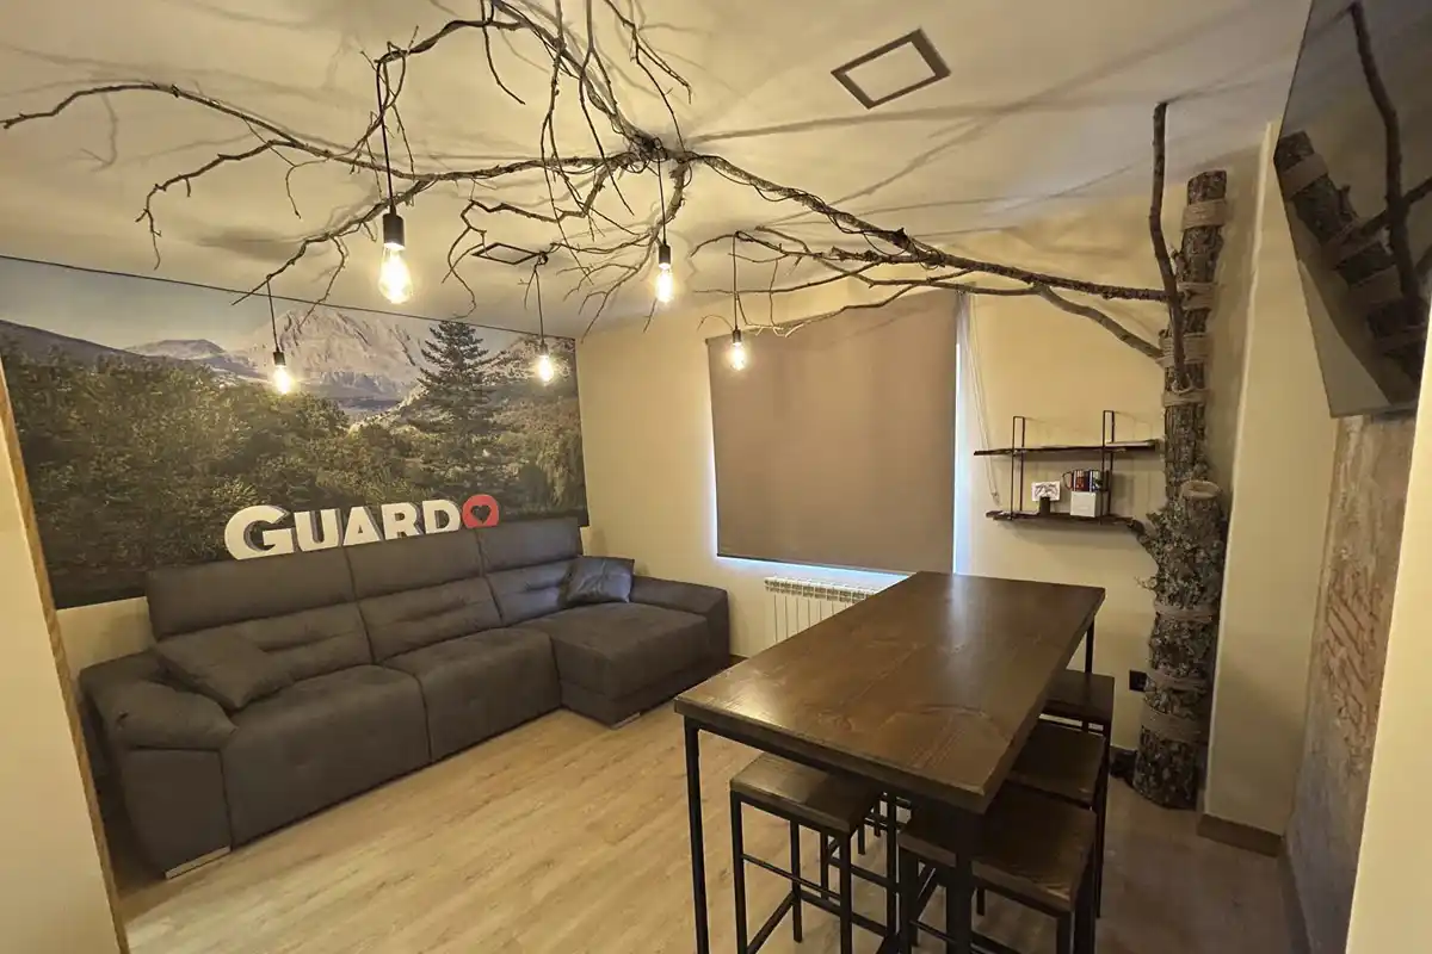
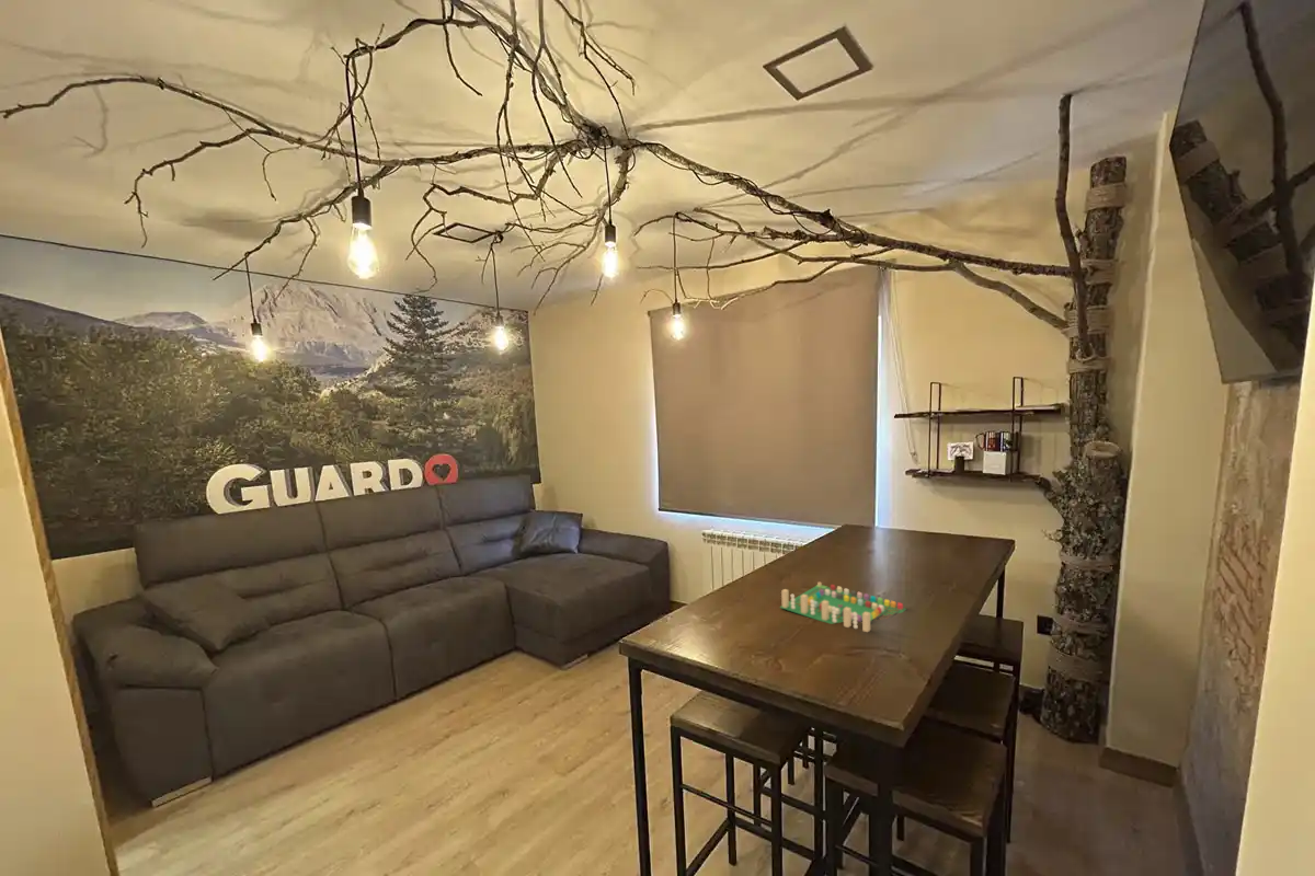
+ board game (842, 599)
